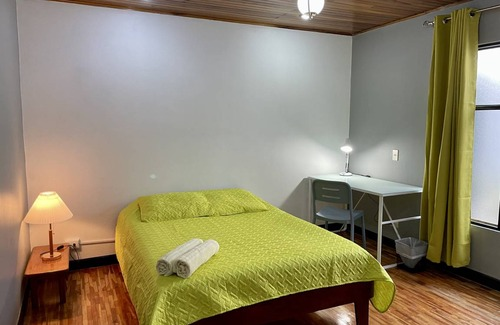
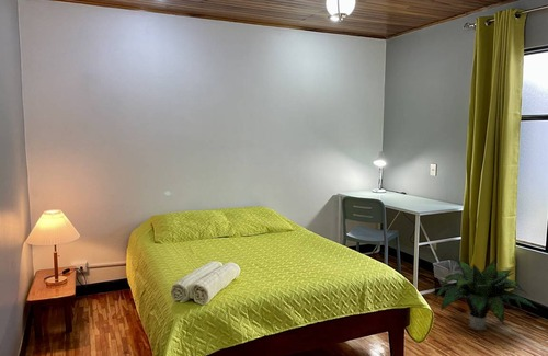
+ potted plant (481, 294)
